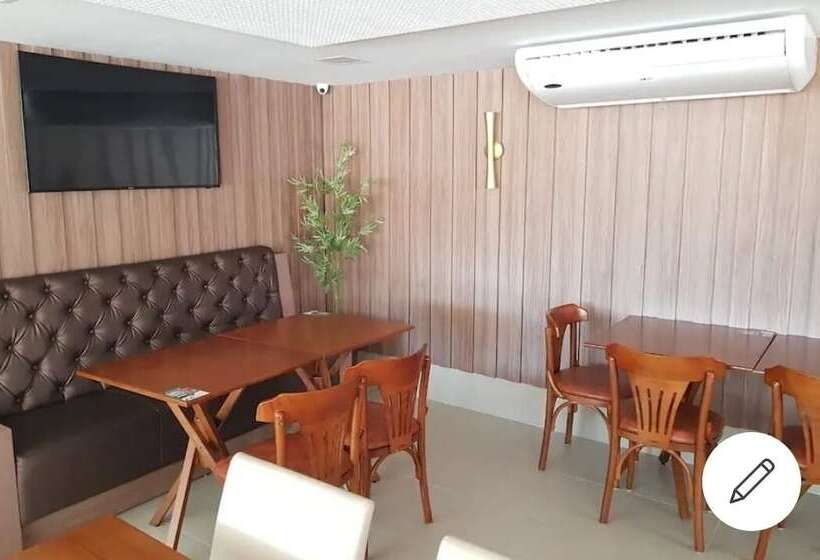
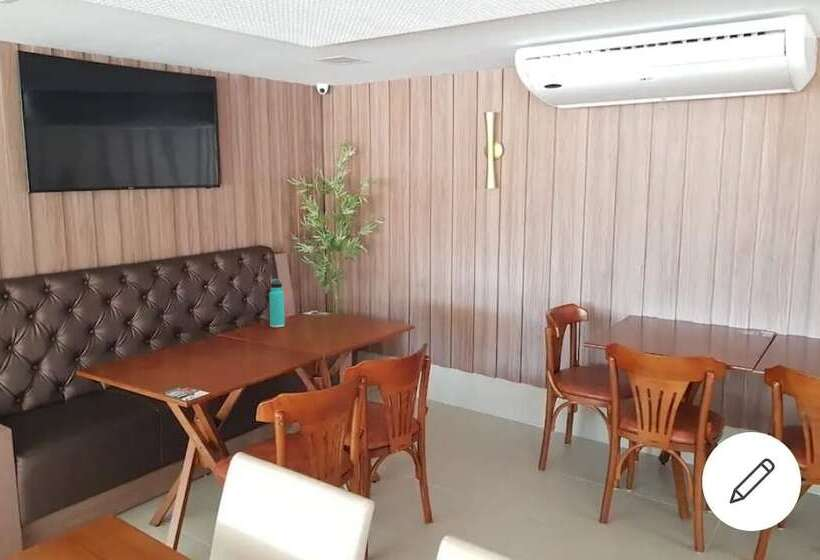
+ thermos bottle (276, 302)
